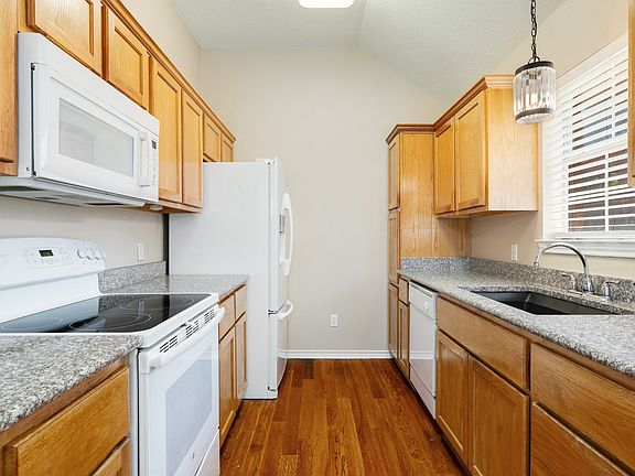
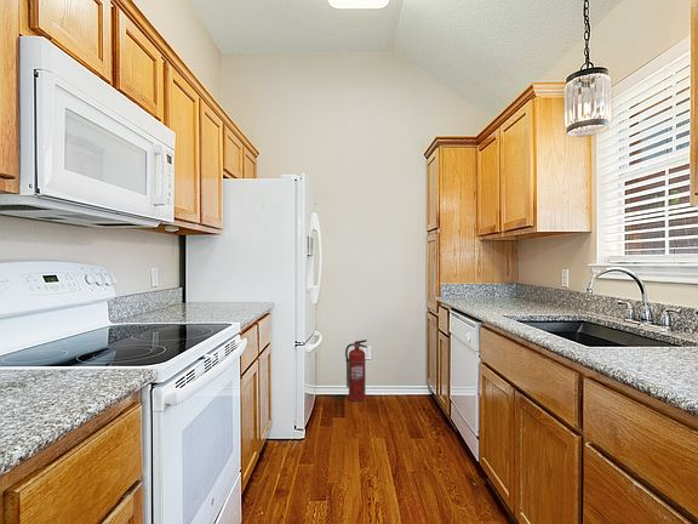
+ fire extinguisher (356, 369)
